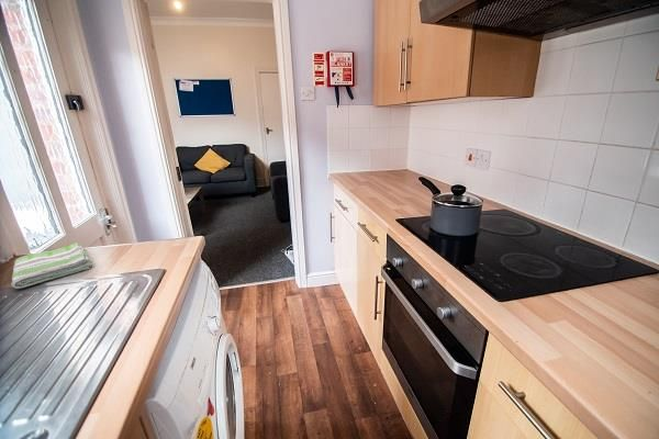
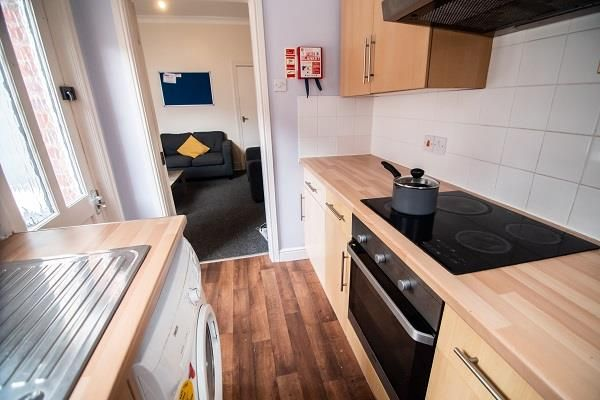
- dish towel (51, 261)
